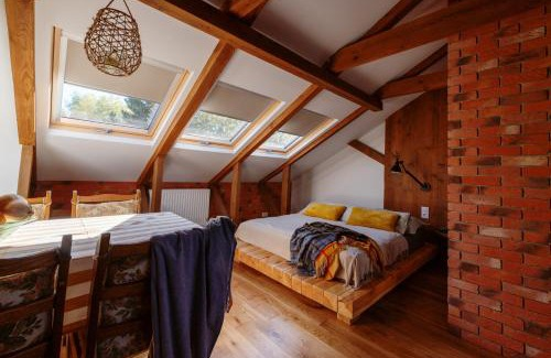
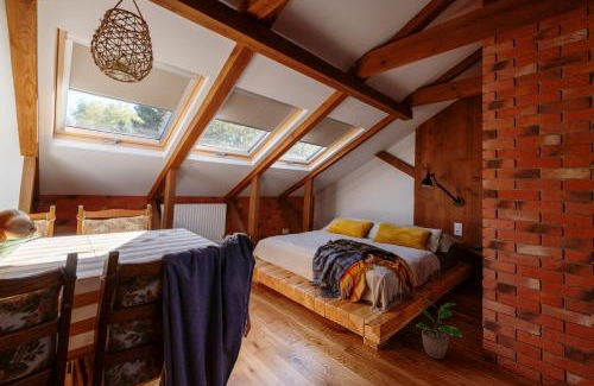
+ potted plant (436, 325)
